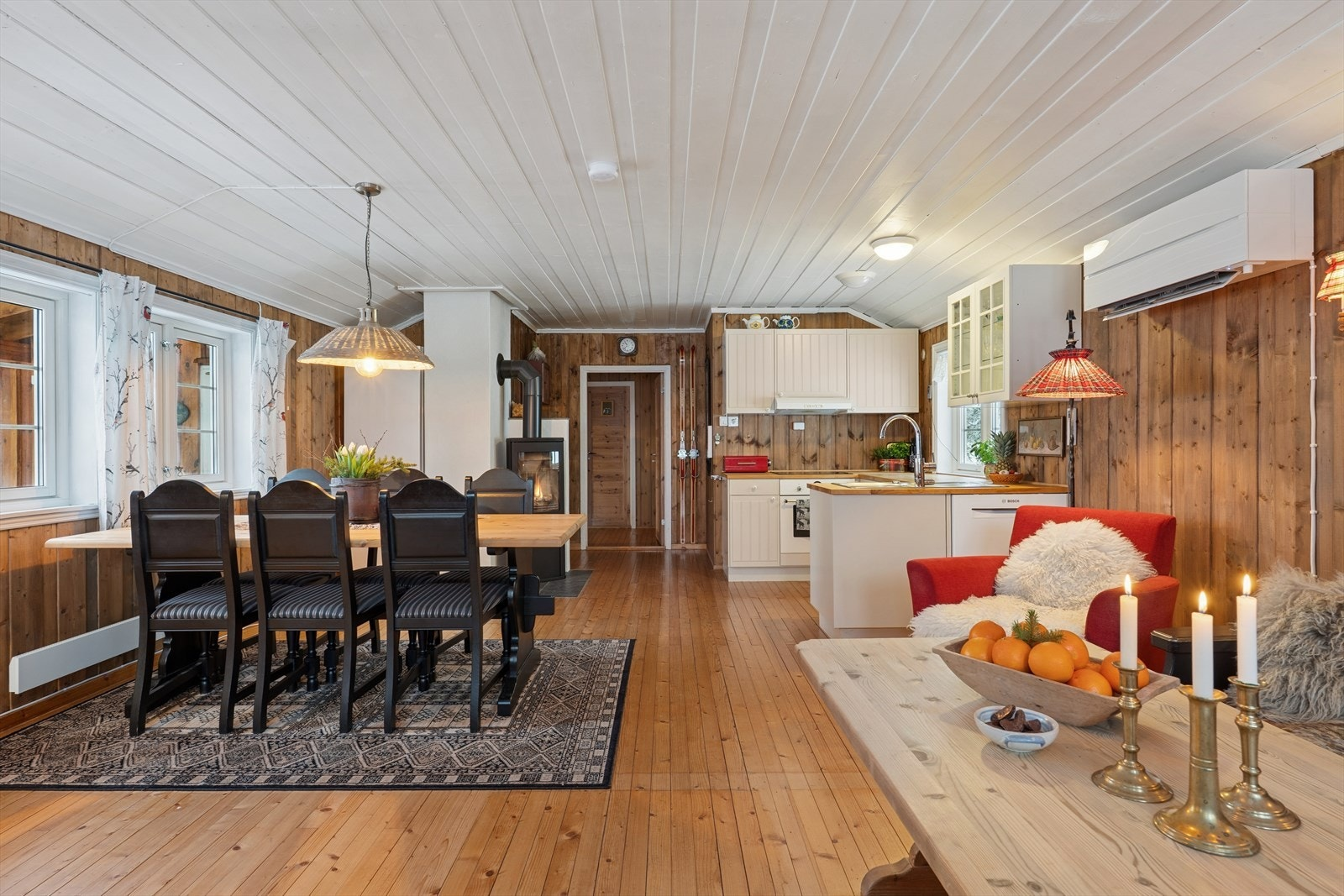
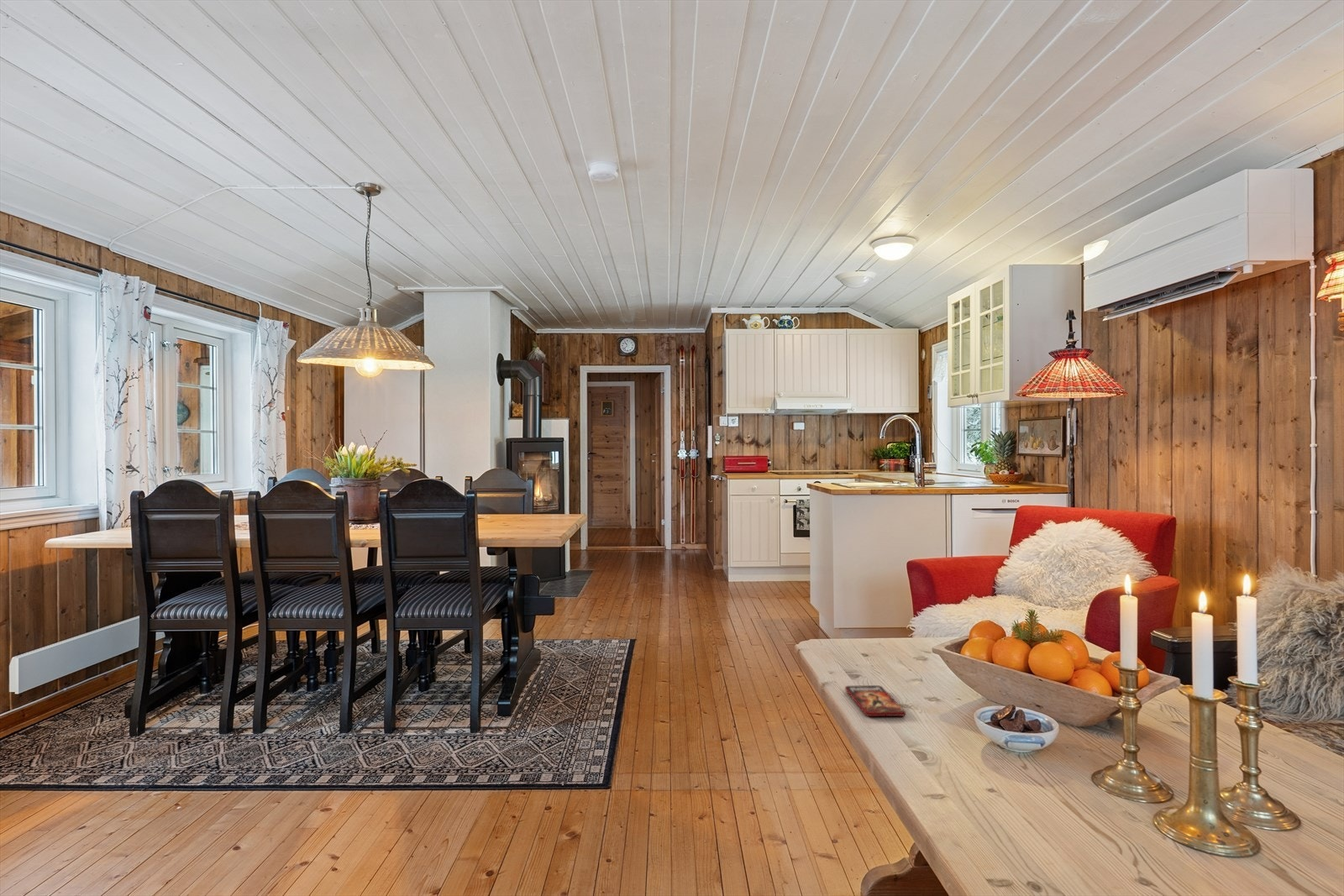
+ smartphone (874, 700)
